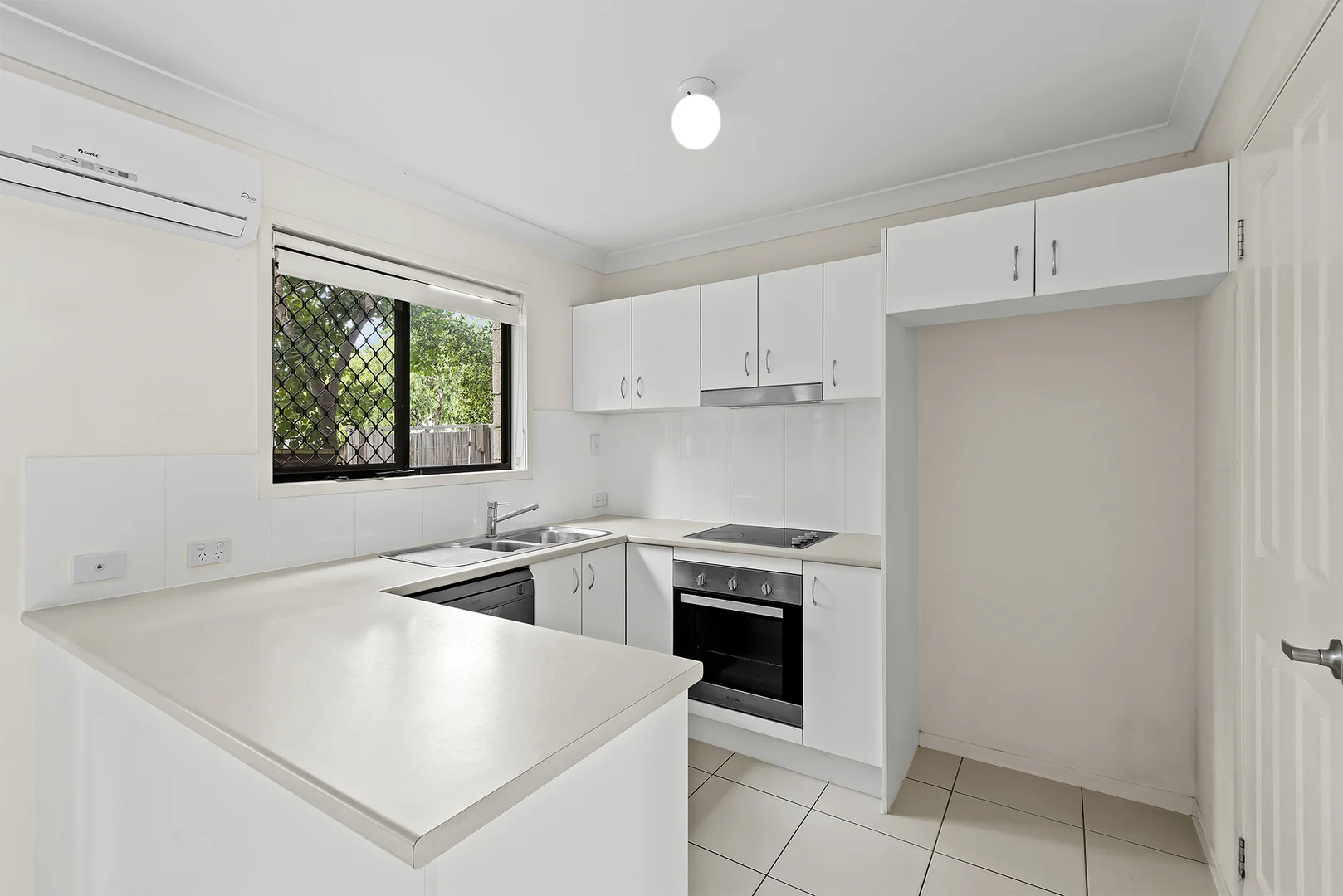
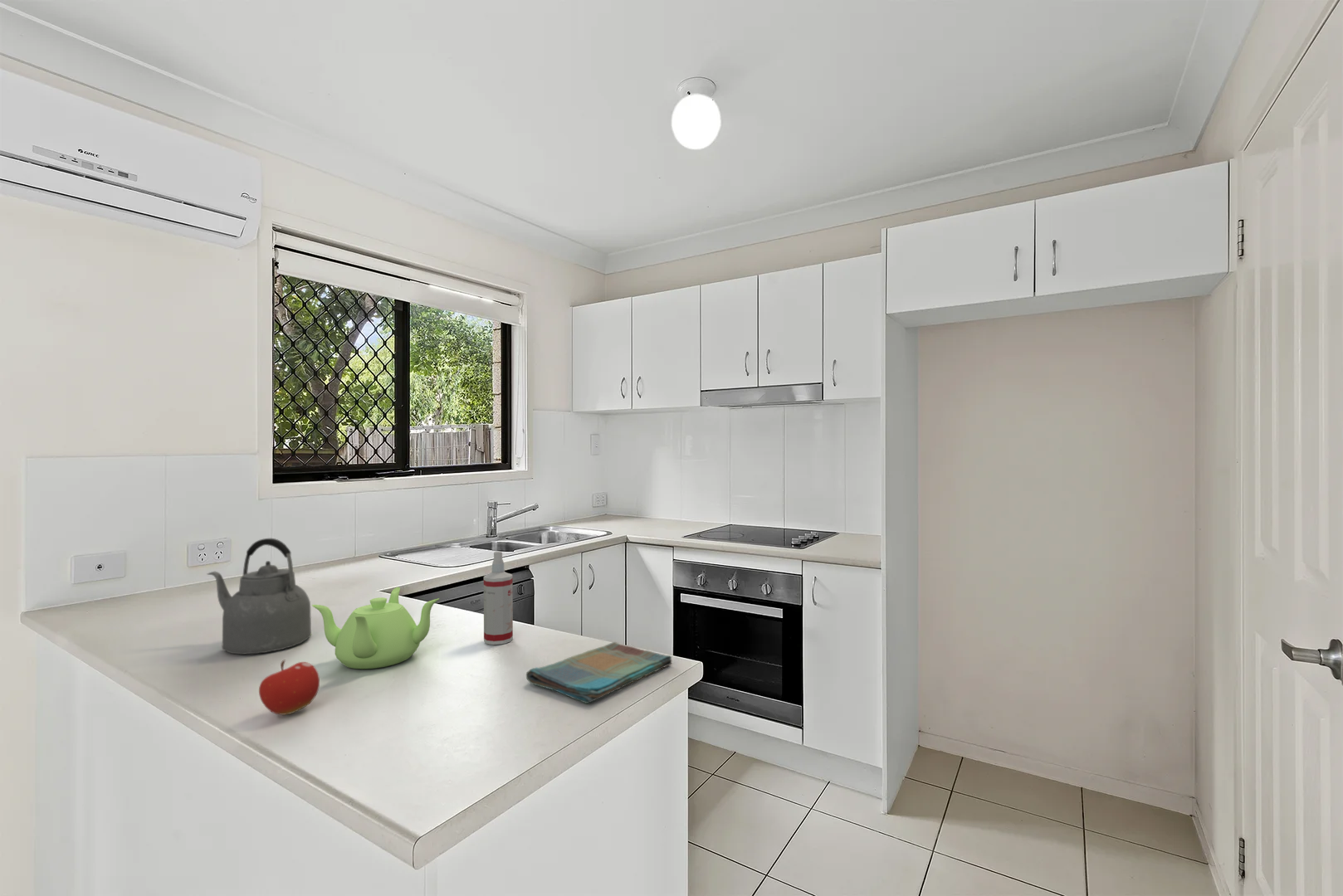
+ kettle (253, 590)
+ teapot (377, 628)
+ dish towel (601, 667)
+ fruit (290, 687)
+ spray bottle (498, 596)
